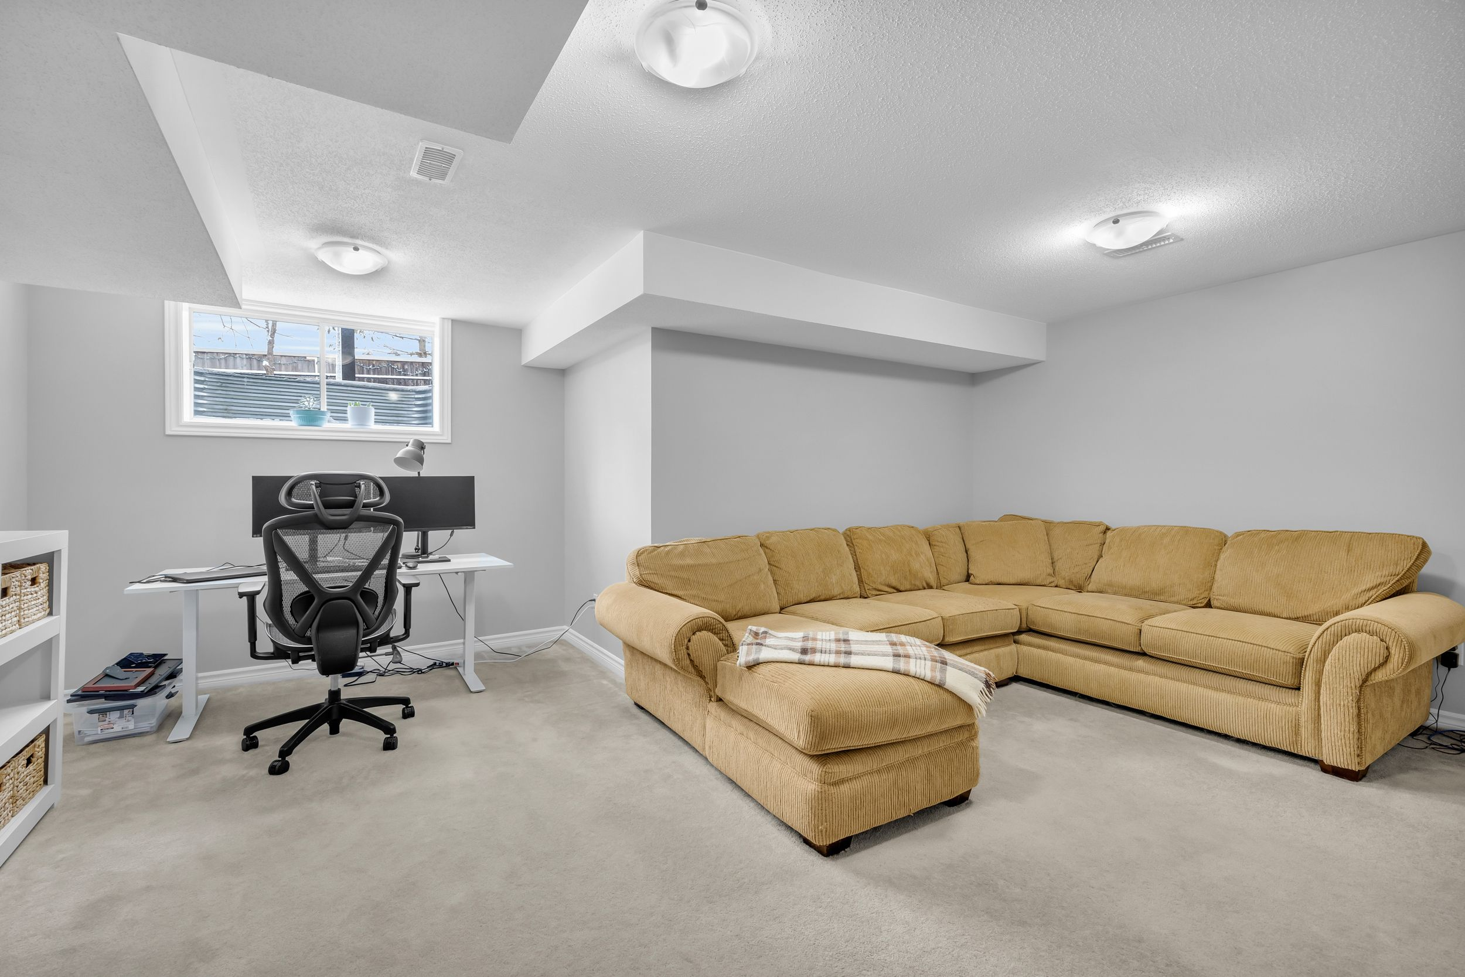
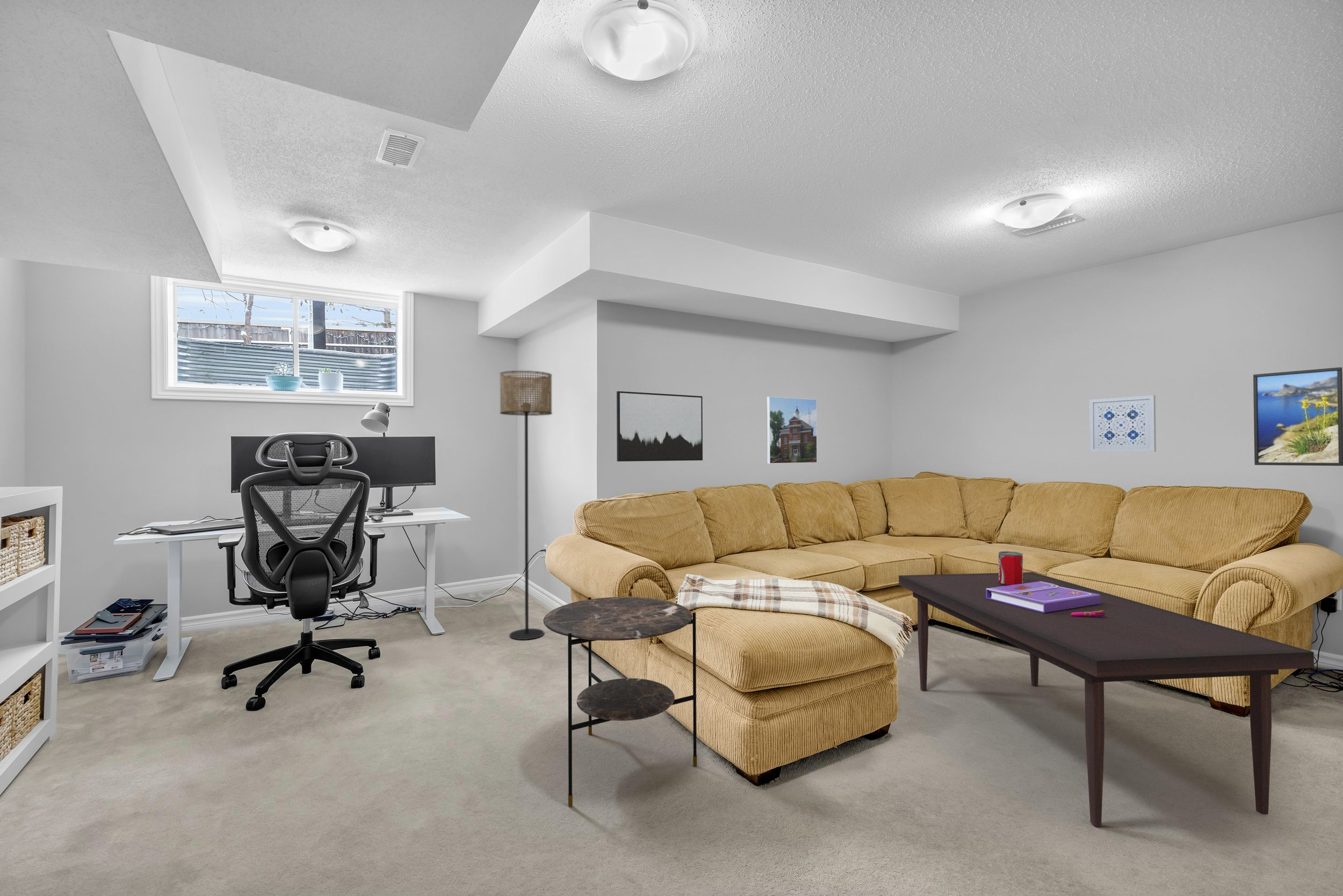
+ side table (618, 688)
+ coffee table (1056, 653)
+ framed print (1296, 418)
+ floor lamp (526, 504)
+ wall art (661, 427)
+ wall art (1121, 424)
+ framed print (792, 430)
